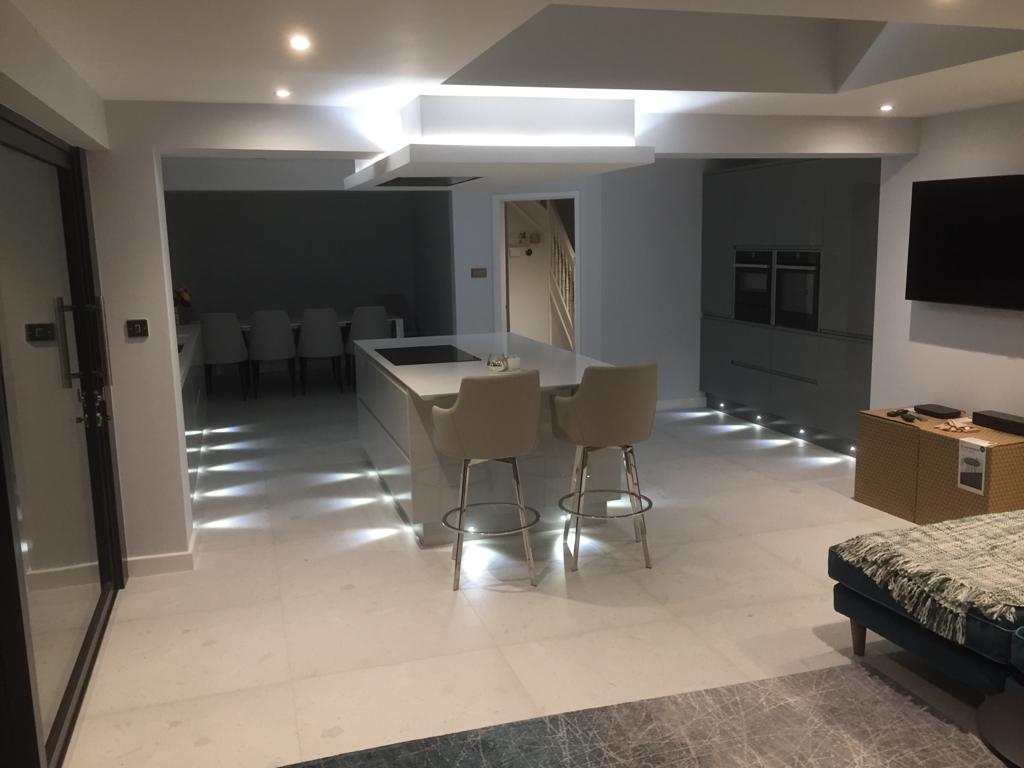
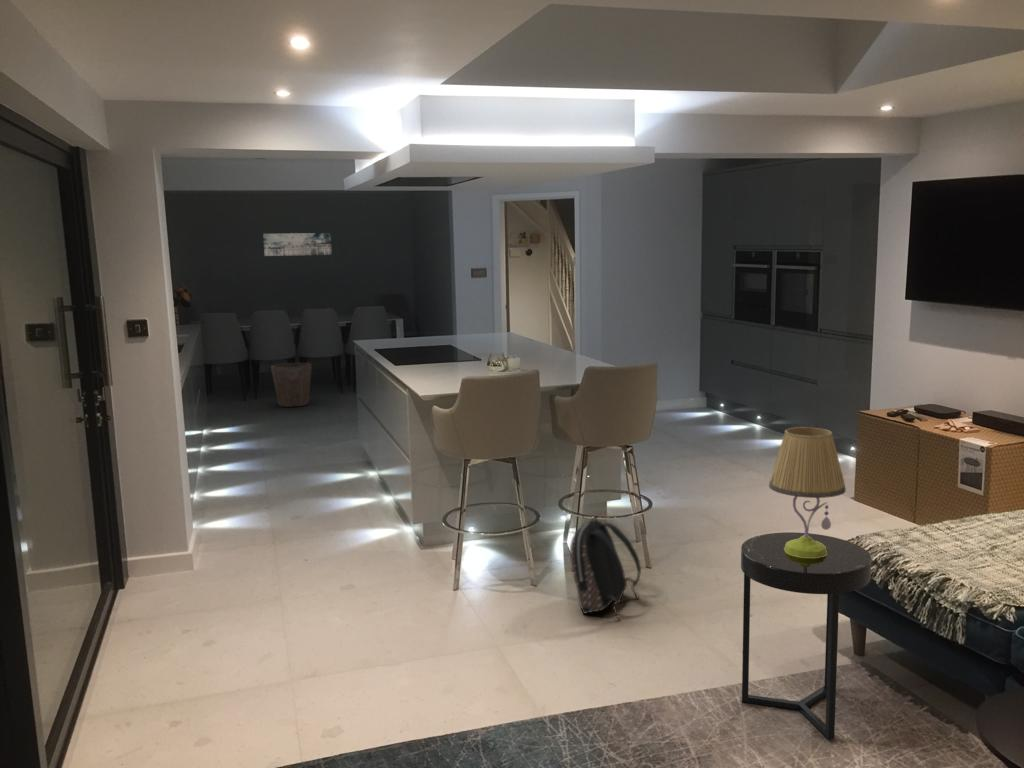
+ side table (826, 631)
+ table lamp (806, 491)
+ wall art (297, 244)
+ backpack (603, 560)
+ waste bin (292, 384)
